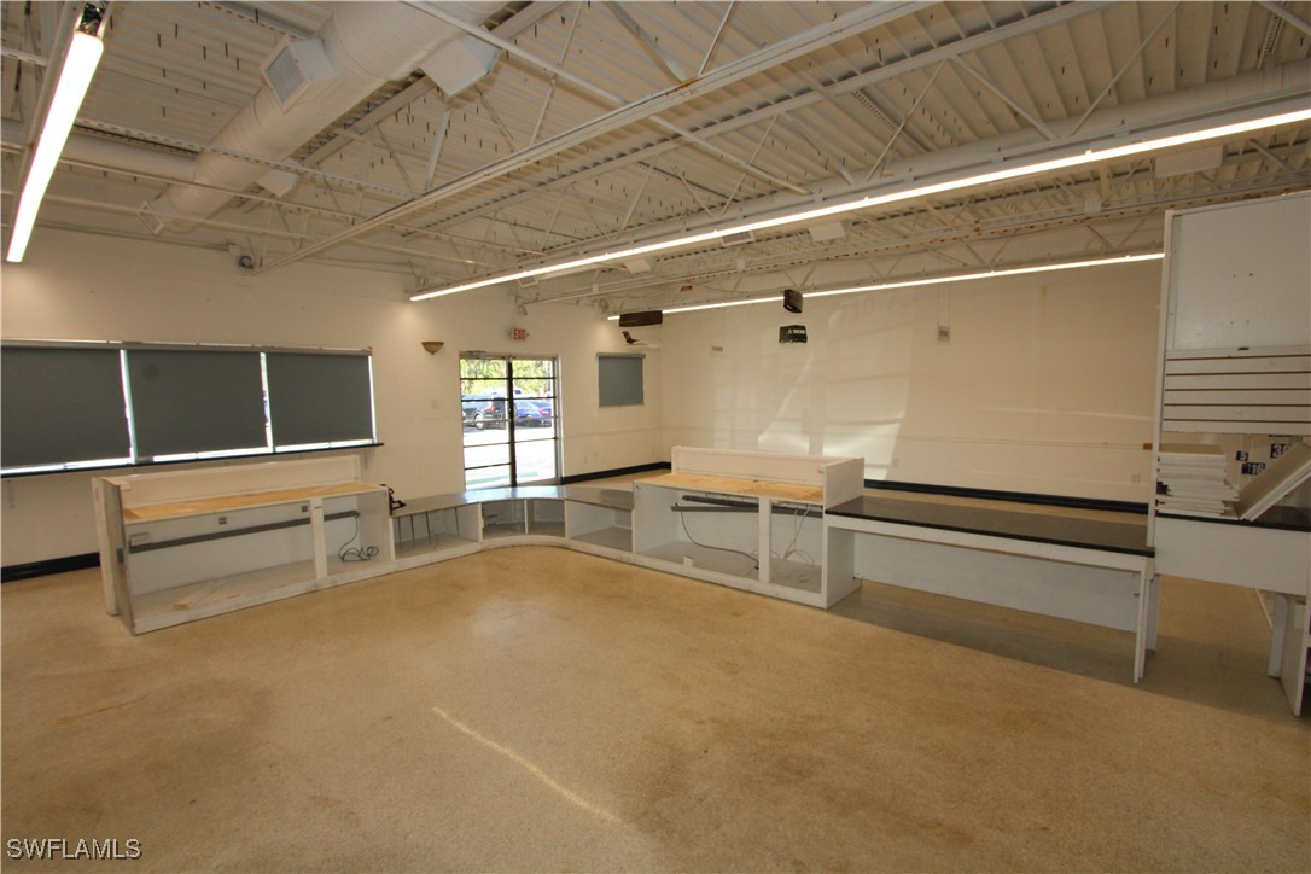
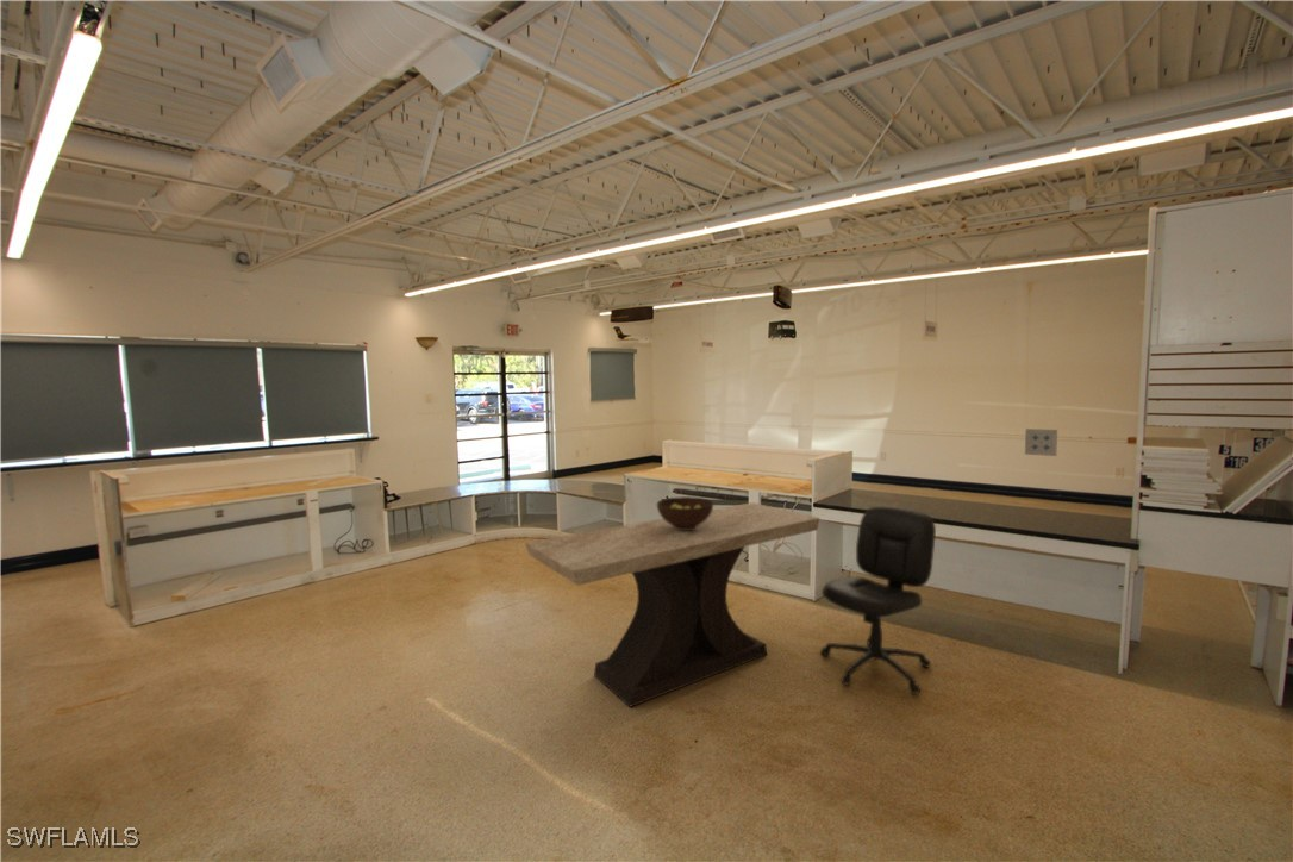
+ wall art (1041, 442)
+ table (682, 598)
+ chair (875, 592)
+ fruit bowl (685, 514)
